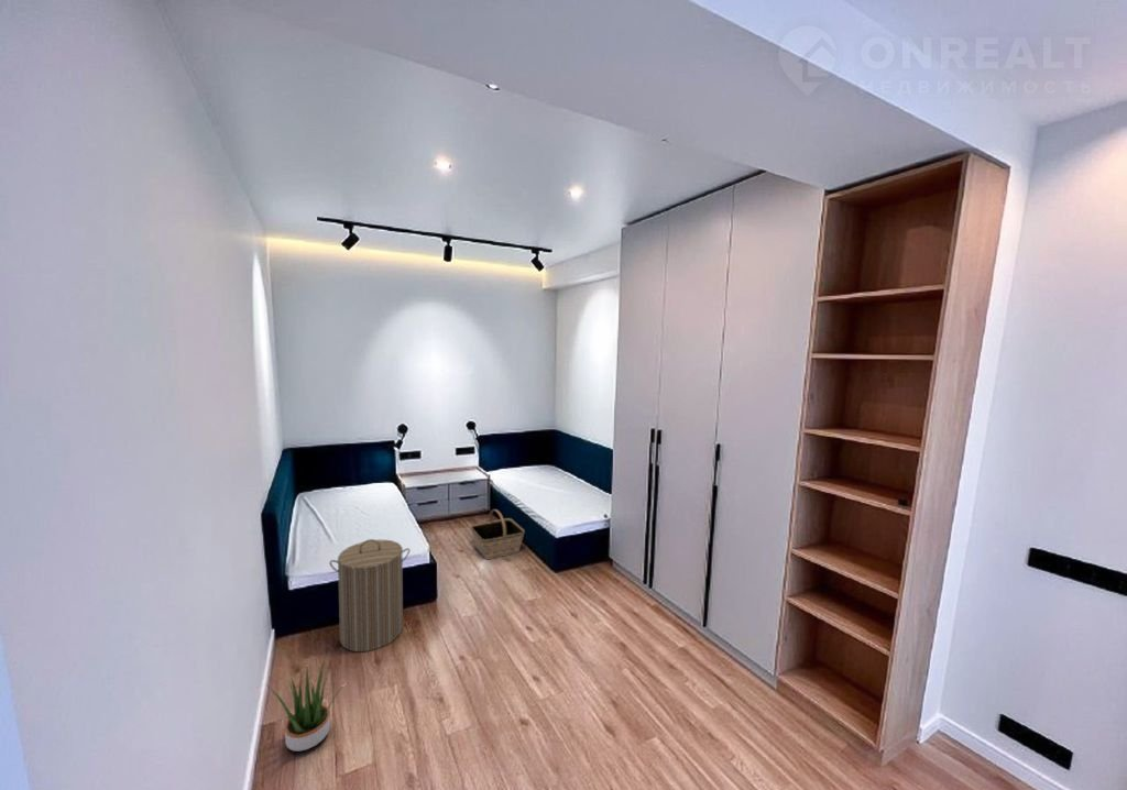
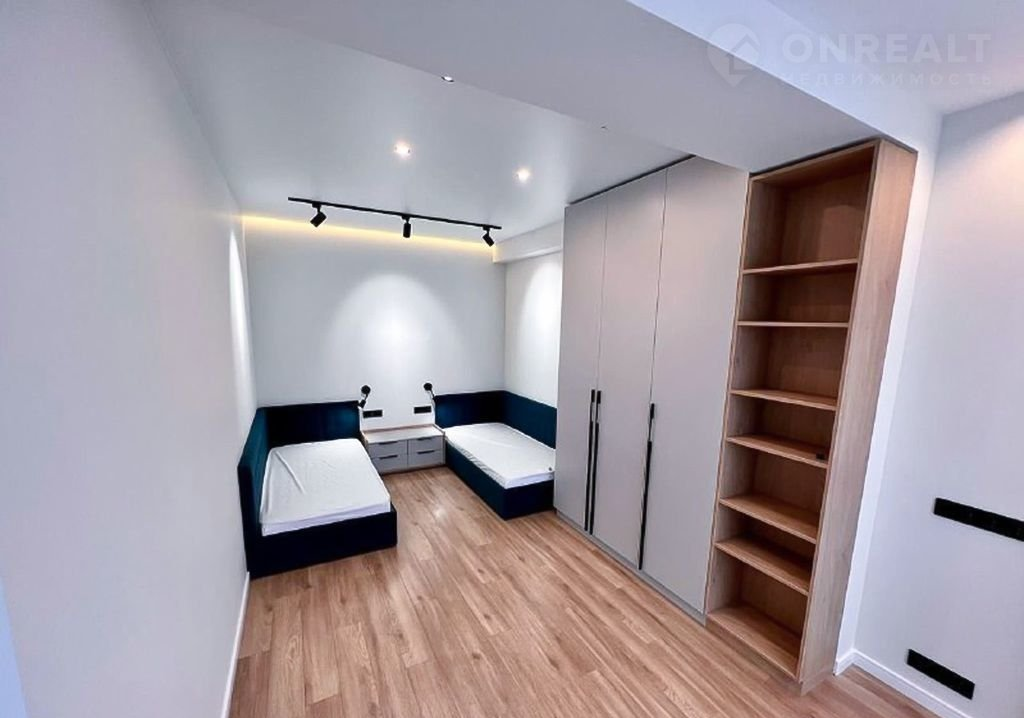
- basket (496, 530)
- laundry hamper (371, 586)
- potted plant (307, 706)
